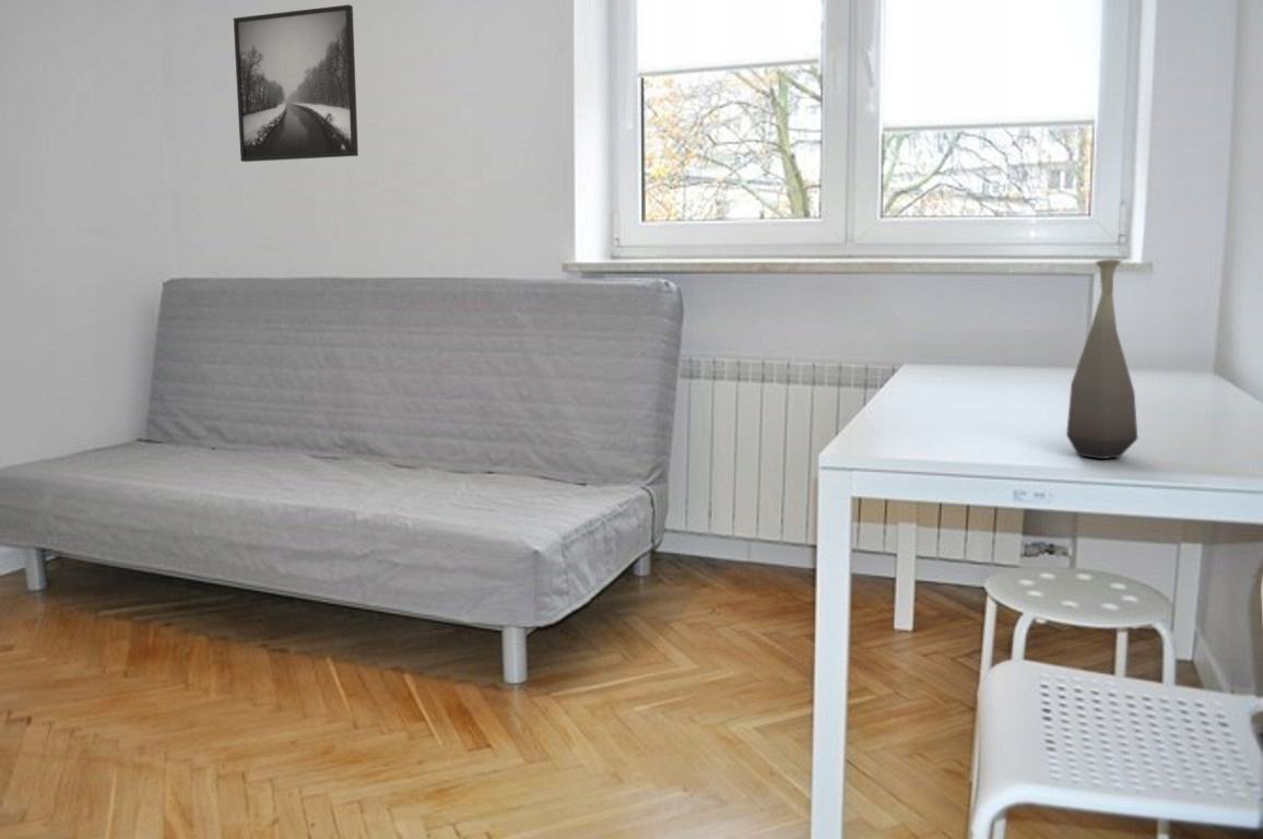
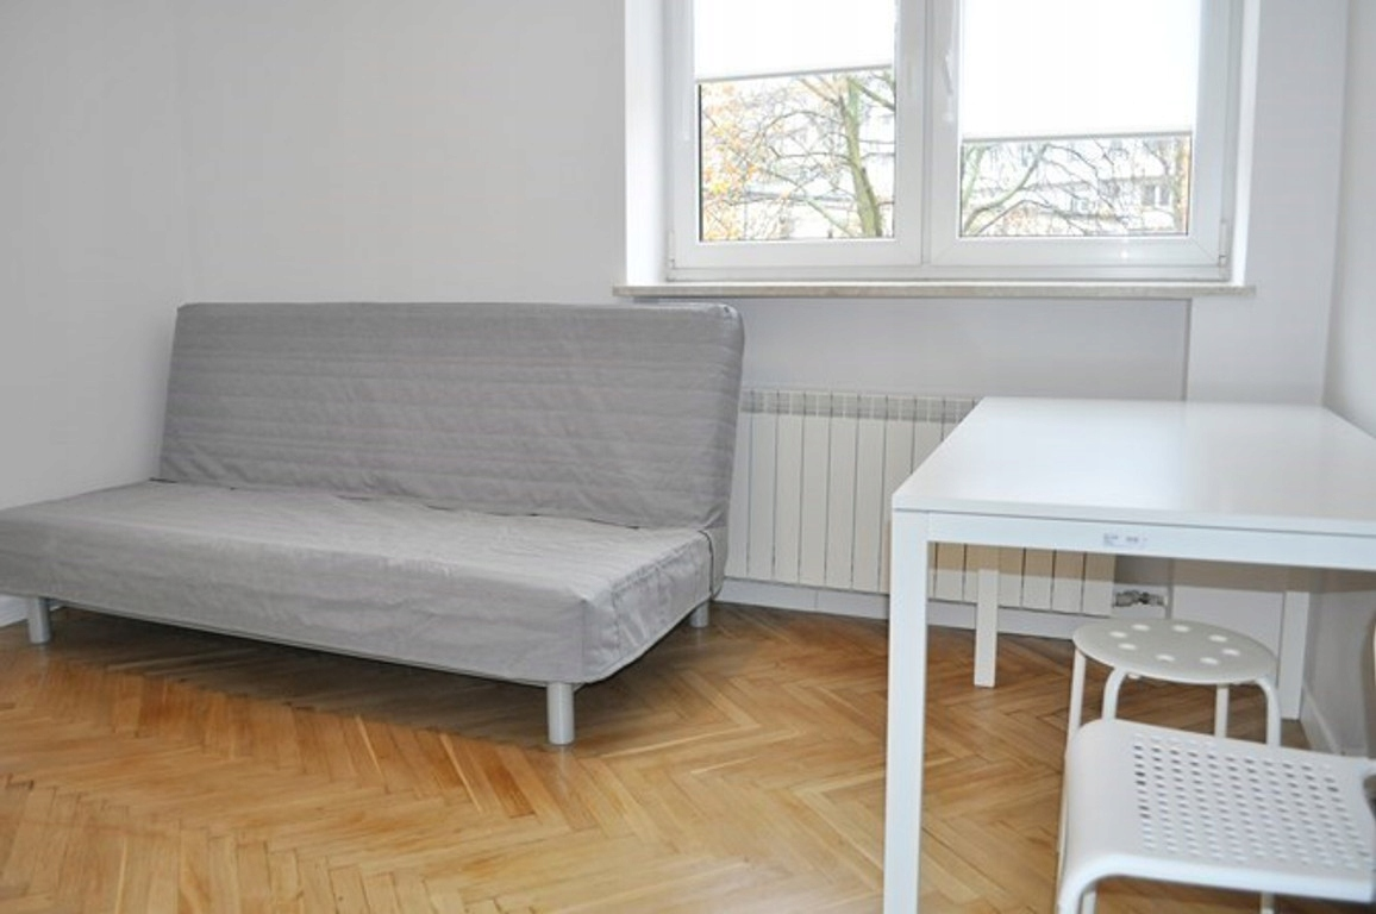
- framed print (294, 85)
- bottle (1102, 358)
